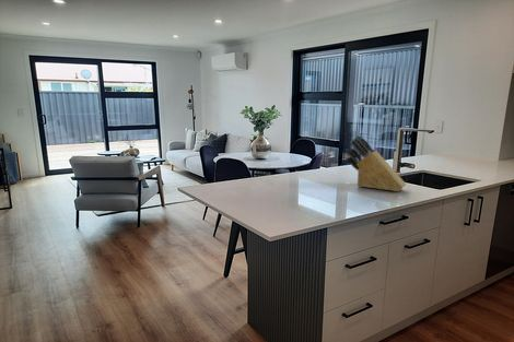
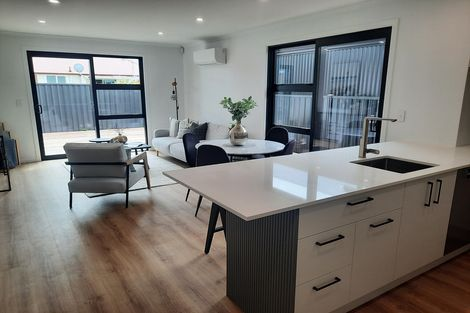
- knife block (375, 162)
